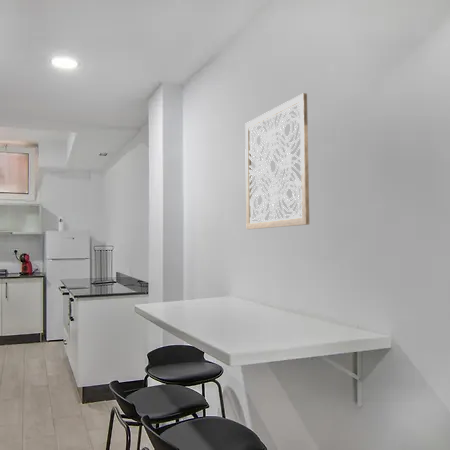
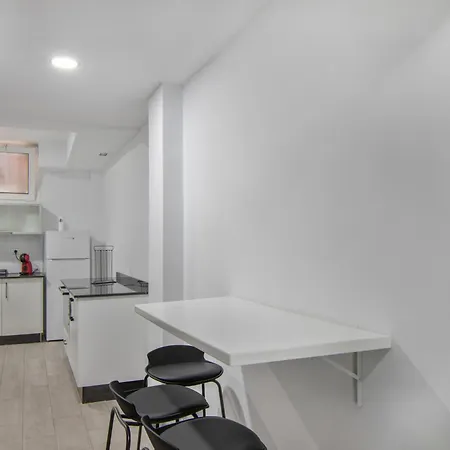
- wall art (276, 166)
